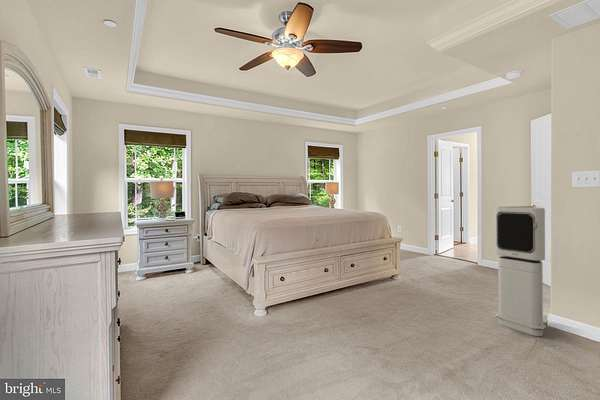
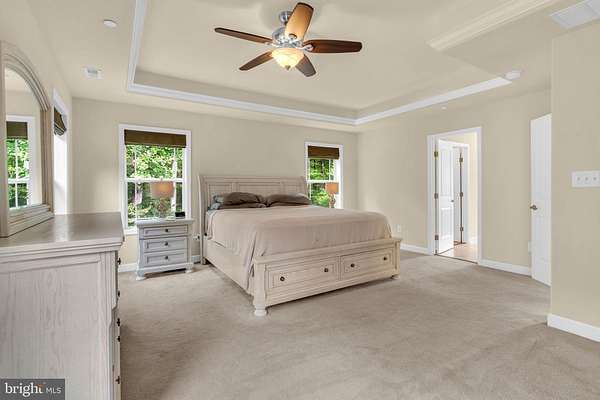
- air purifier (525, 266)
